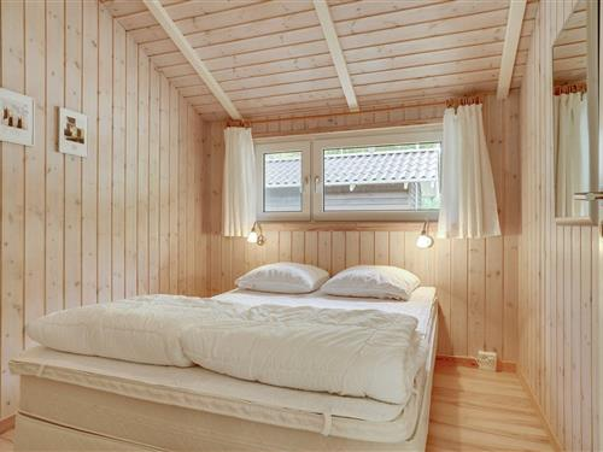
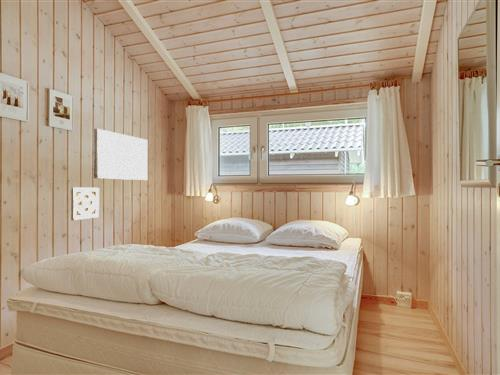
+ wall ornament (85, 203)
+ wall art (123, 157)
